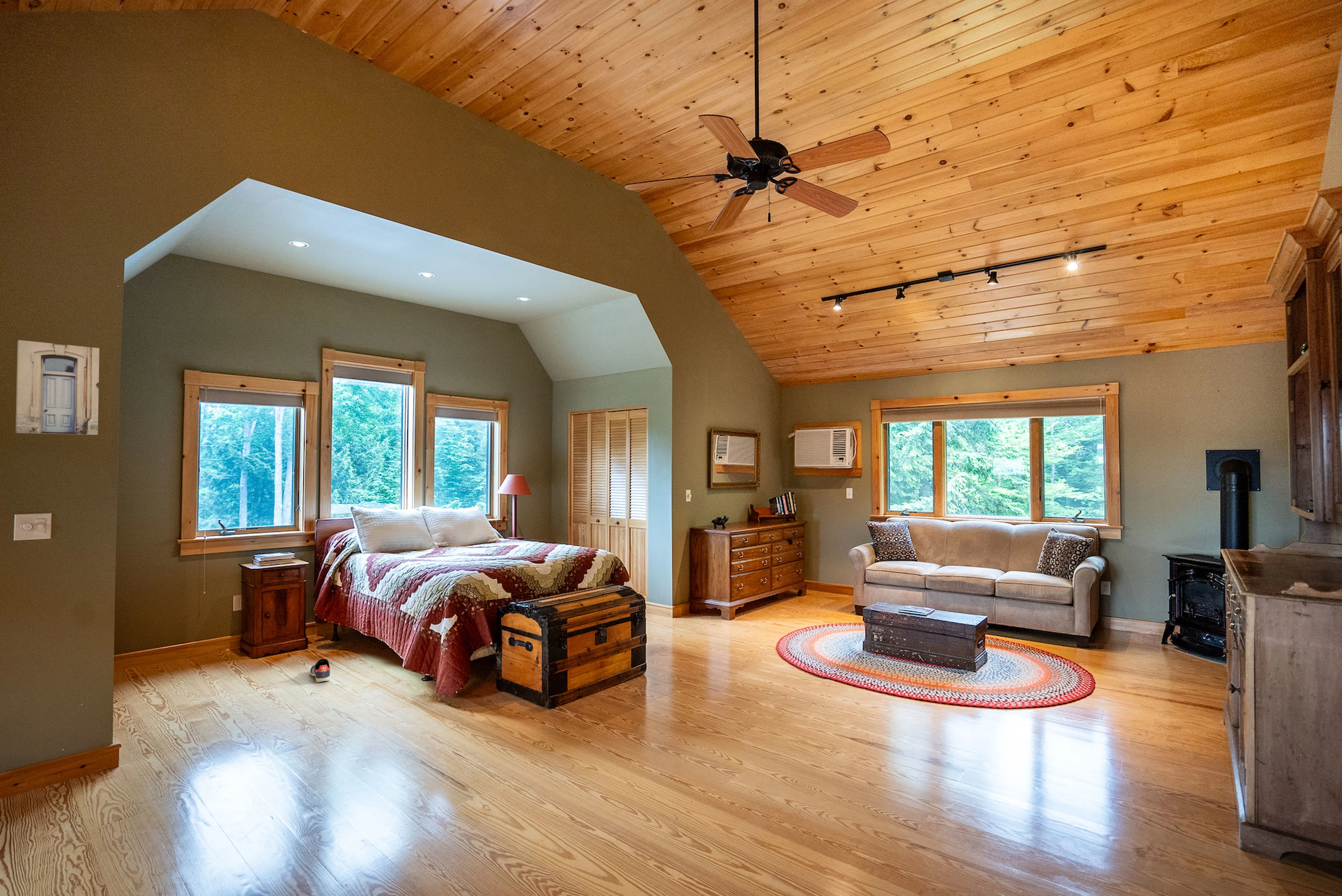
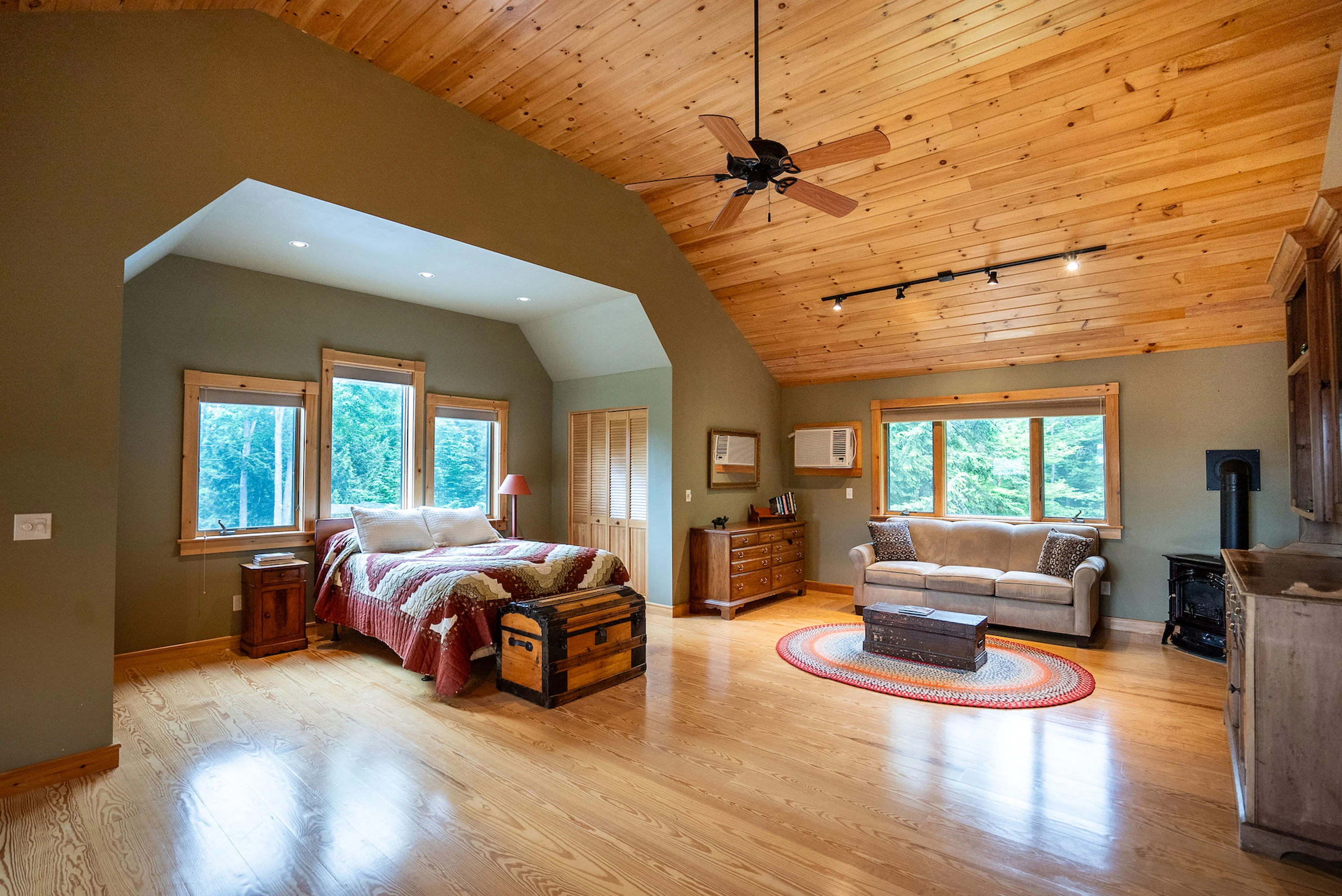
- sneaker (321, 667)
- wall art (59, 389)
